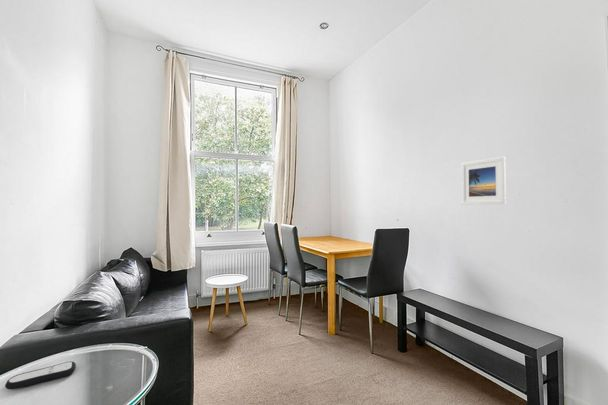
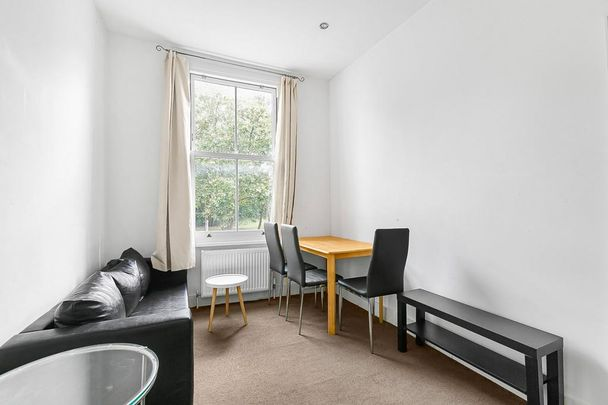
- remote control (42, 374)
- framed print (482, 182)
